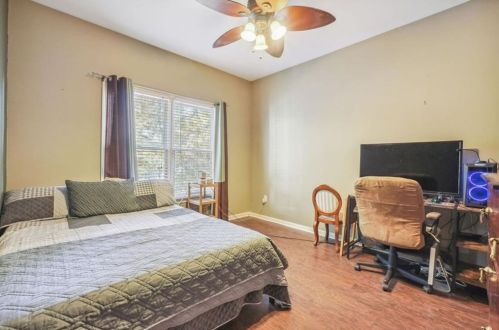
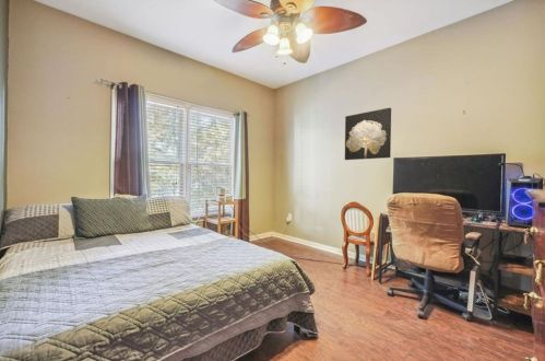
+ wall art (366, 136)
